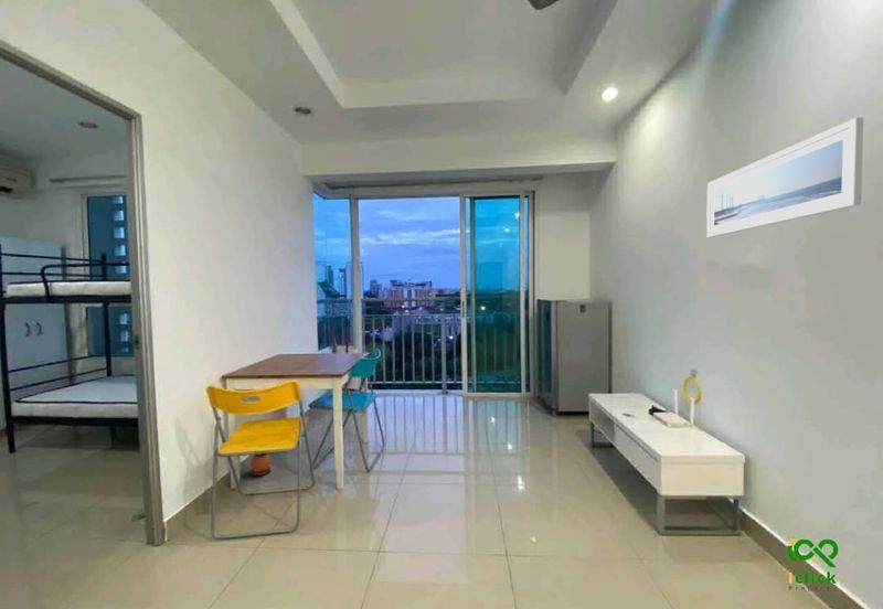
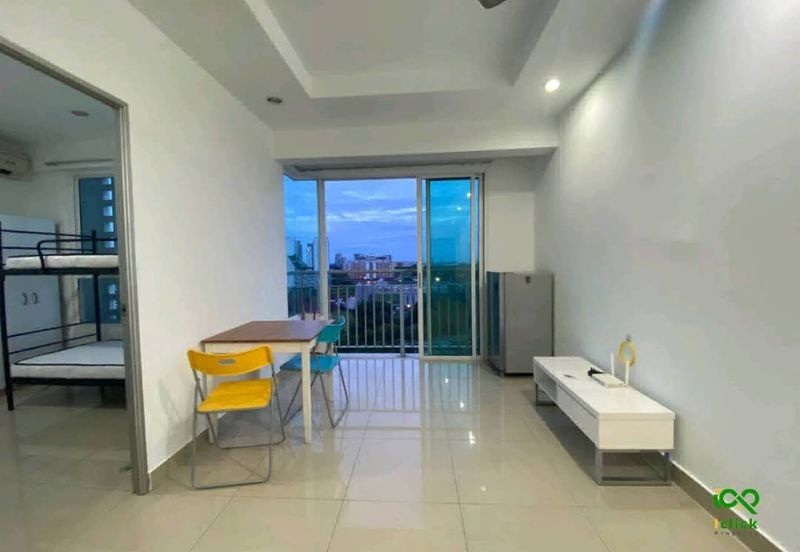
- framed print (766, 191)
- potted plant (260, 453)
